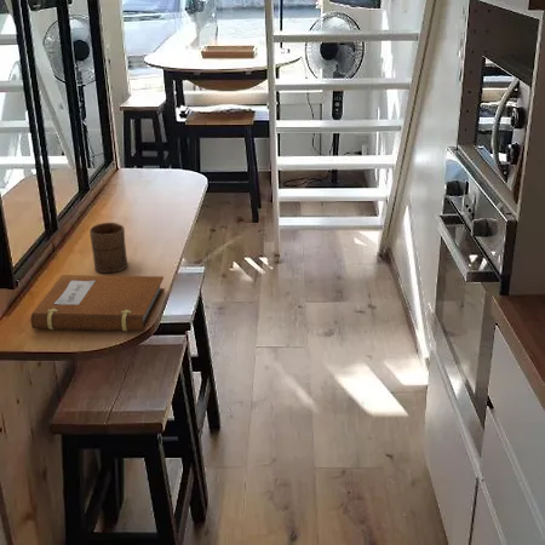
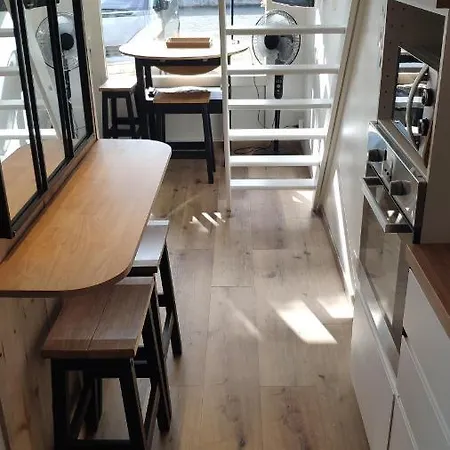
- cup (109, 247)
- notebook (97, 302)
